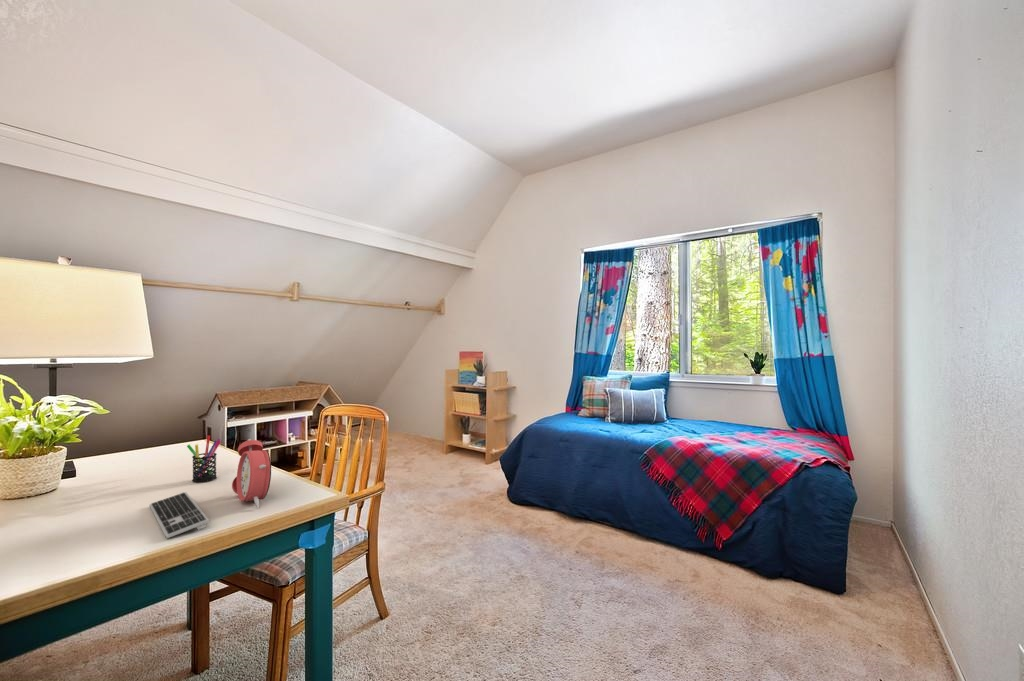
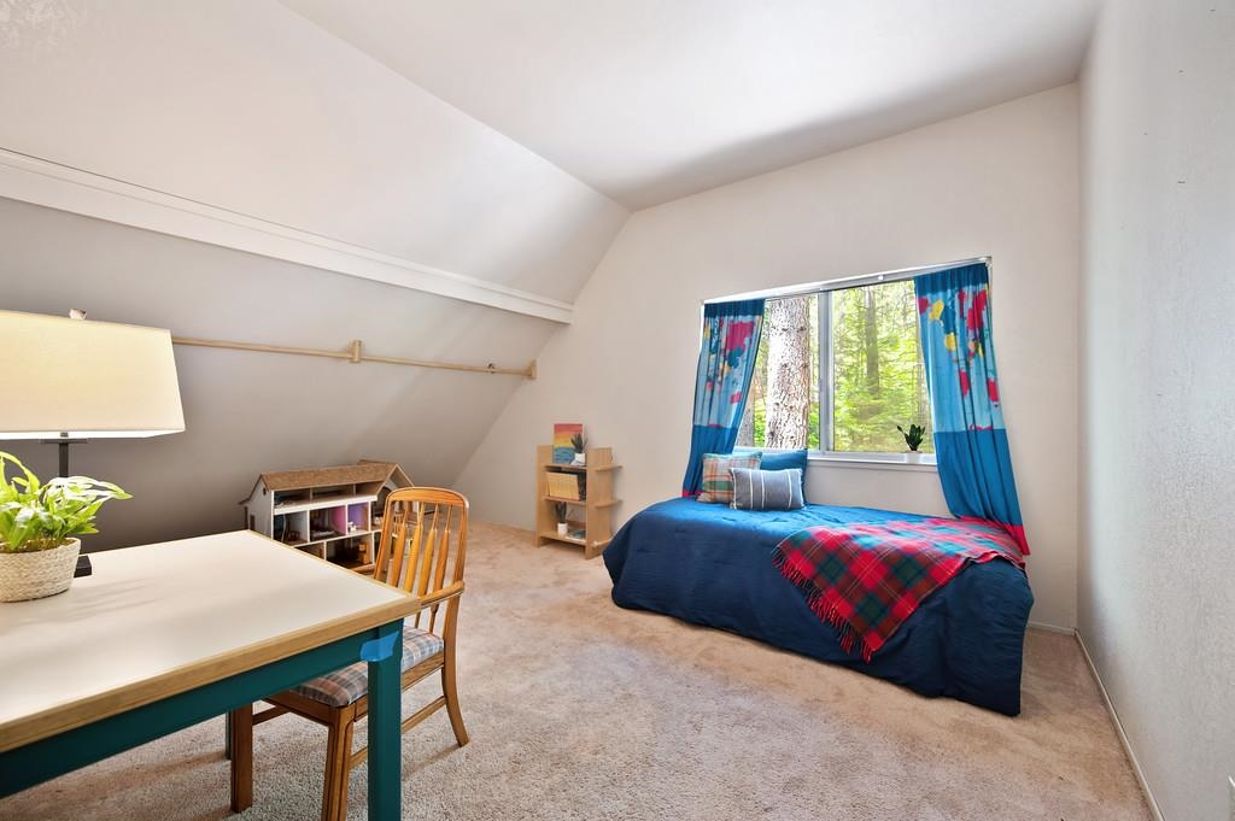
- pen holder (202, 458)
- keyboard (177, 512)
- alarm clock (252, 470)
